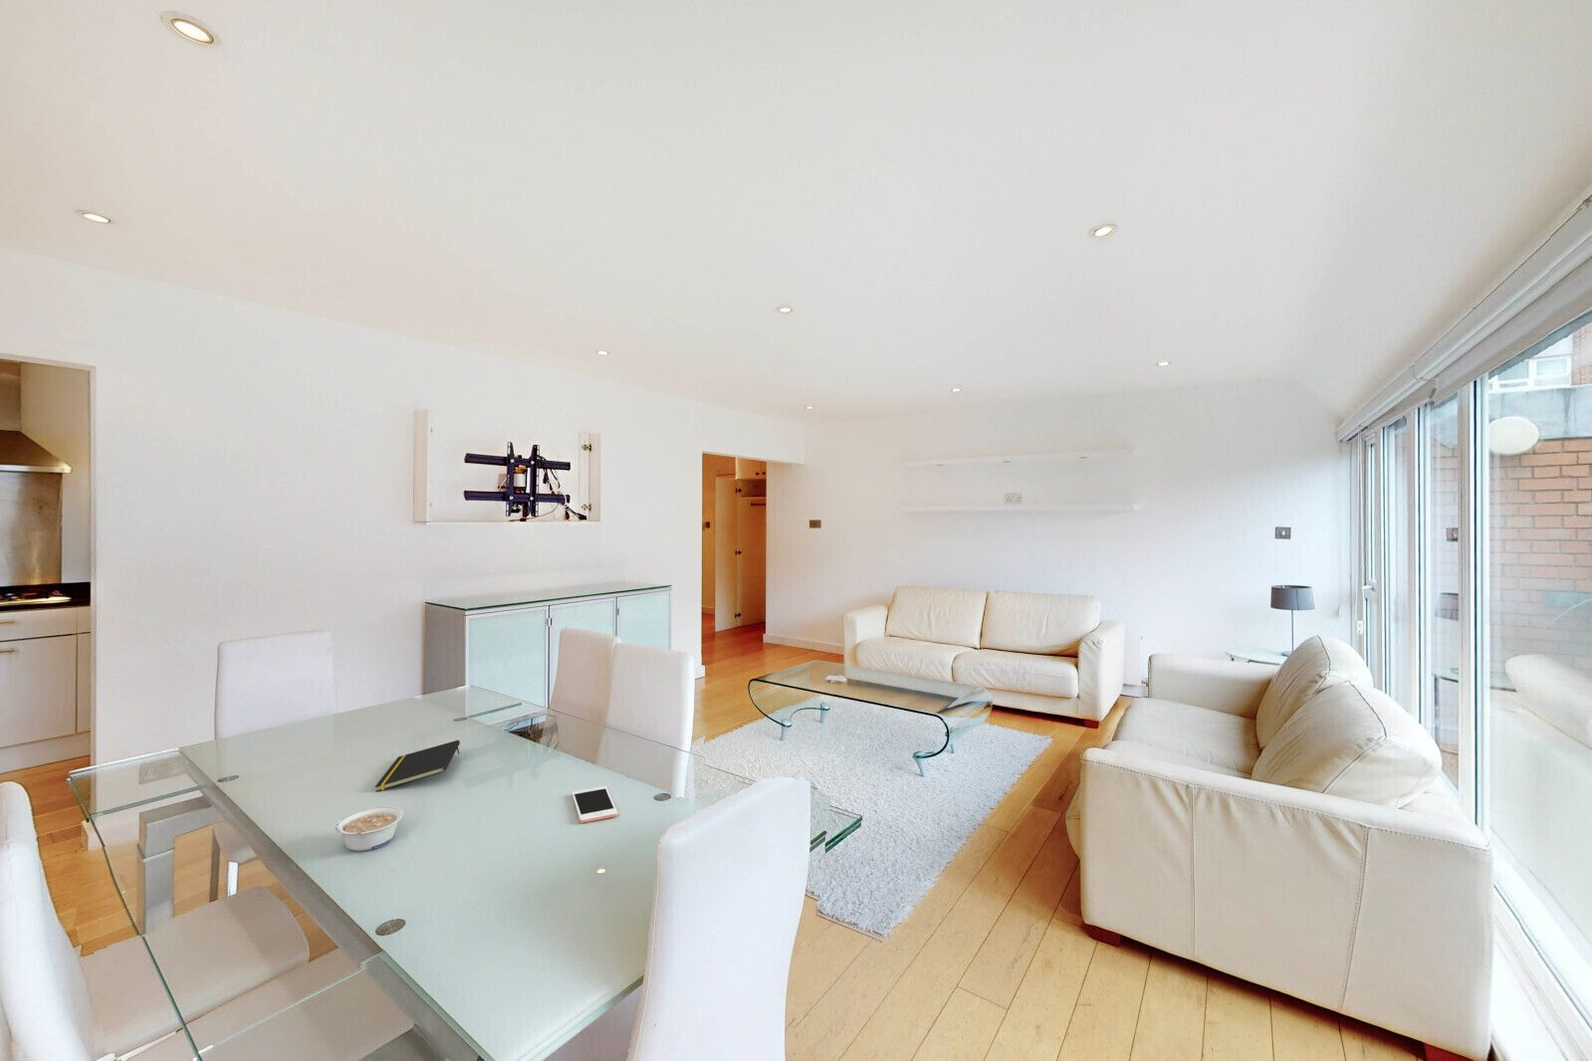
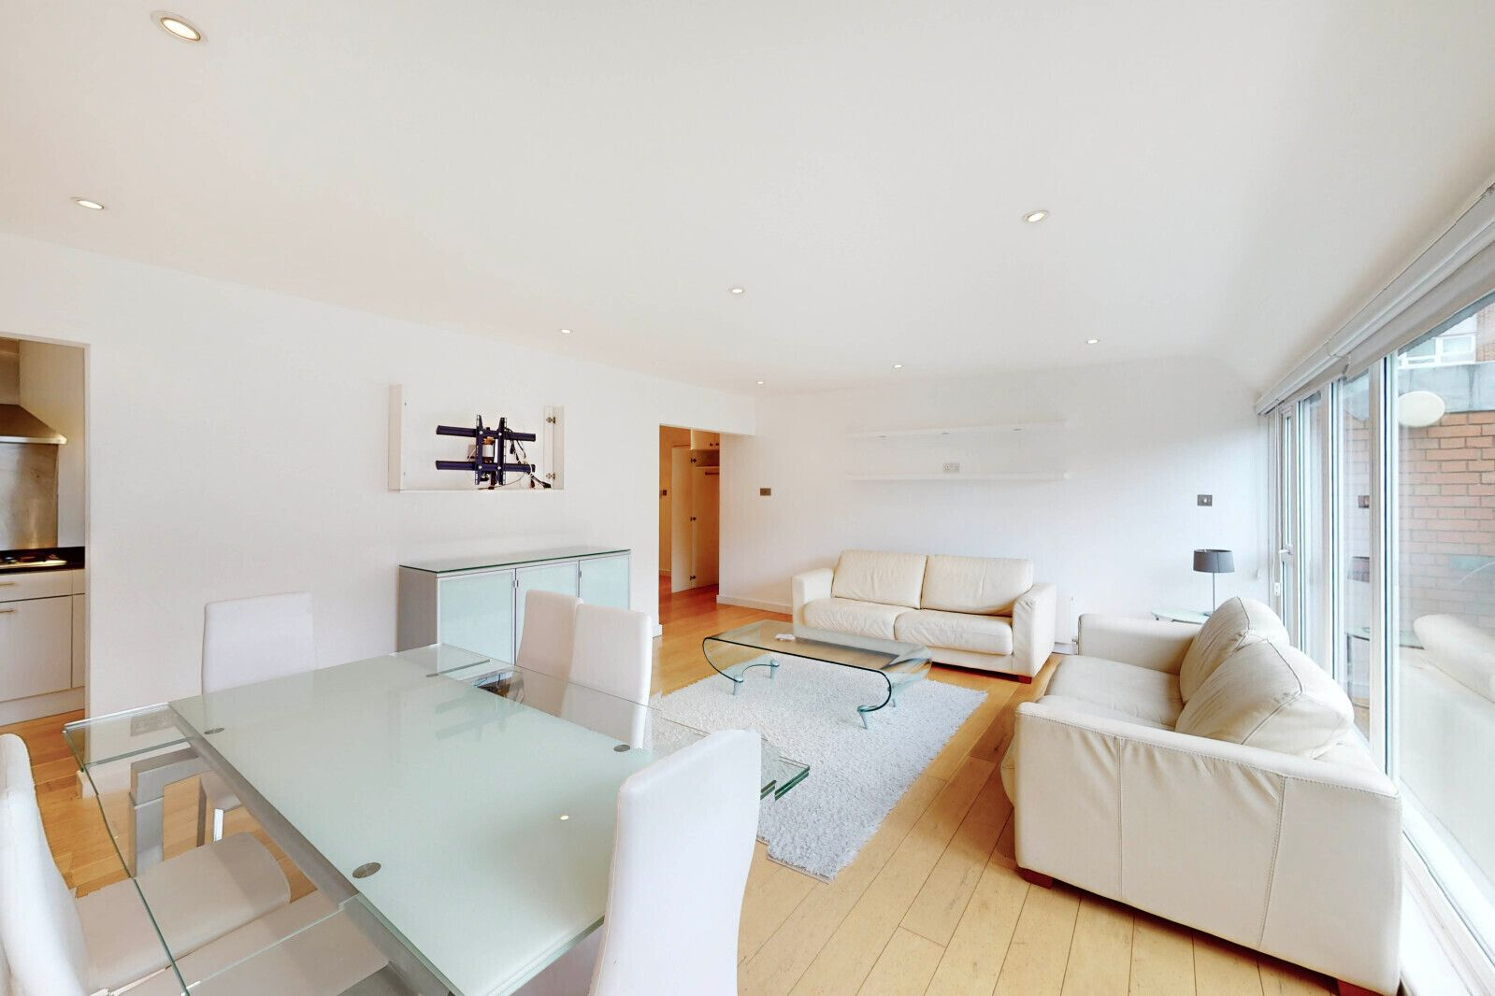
- cell phone (593, 803)
- legume (371, 828)
- notepad (421, 764)
